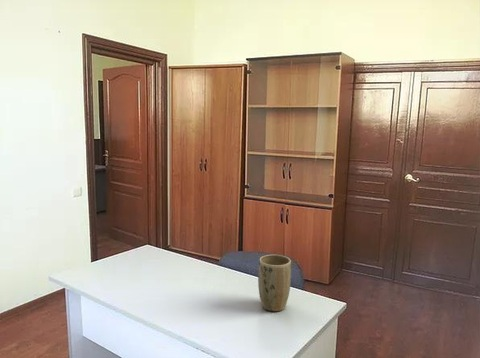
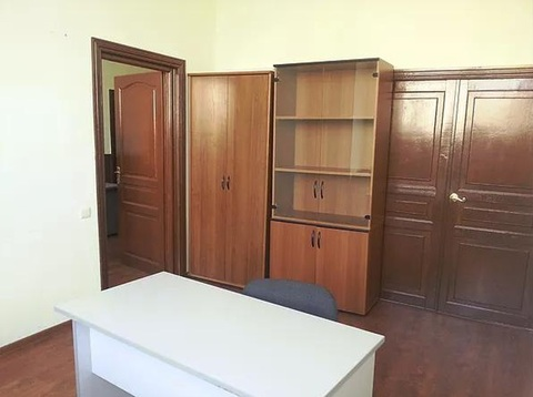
- plant pot (274, 283)
